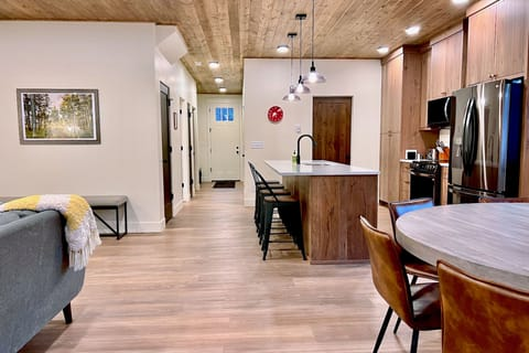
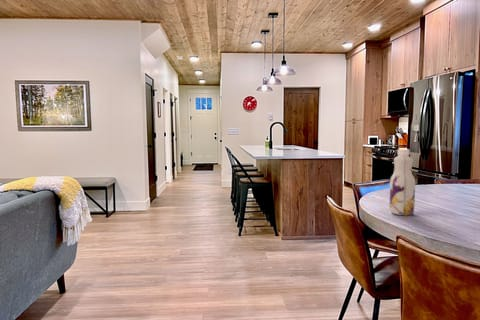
+ beverage bottle (402, 181)
